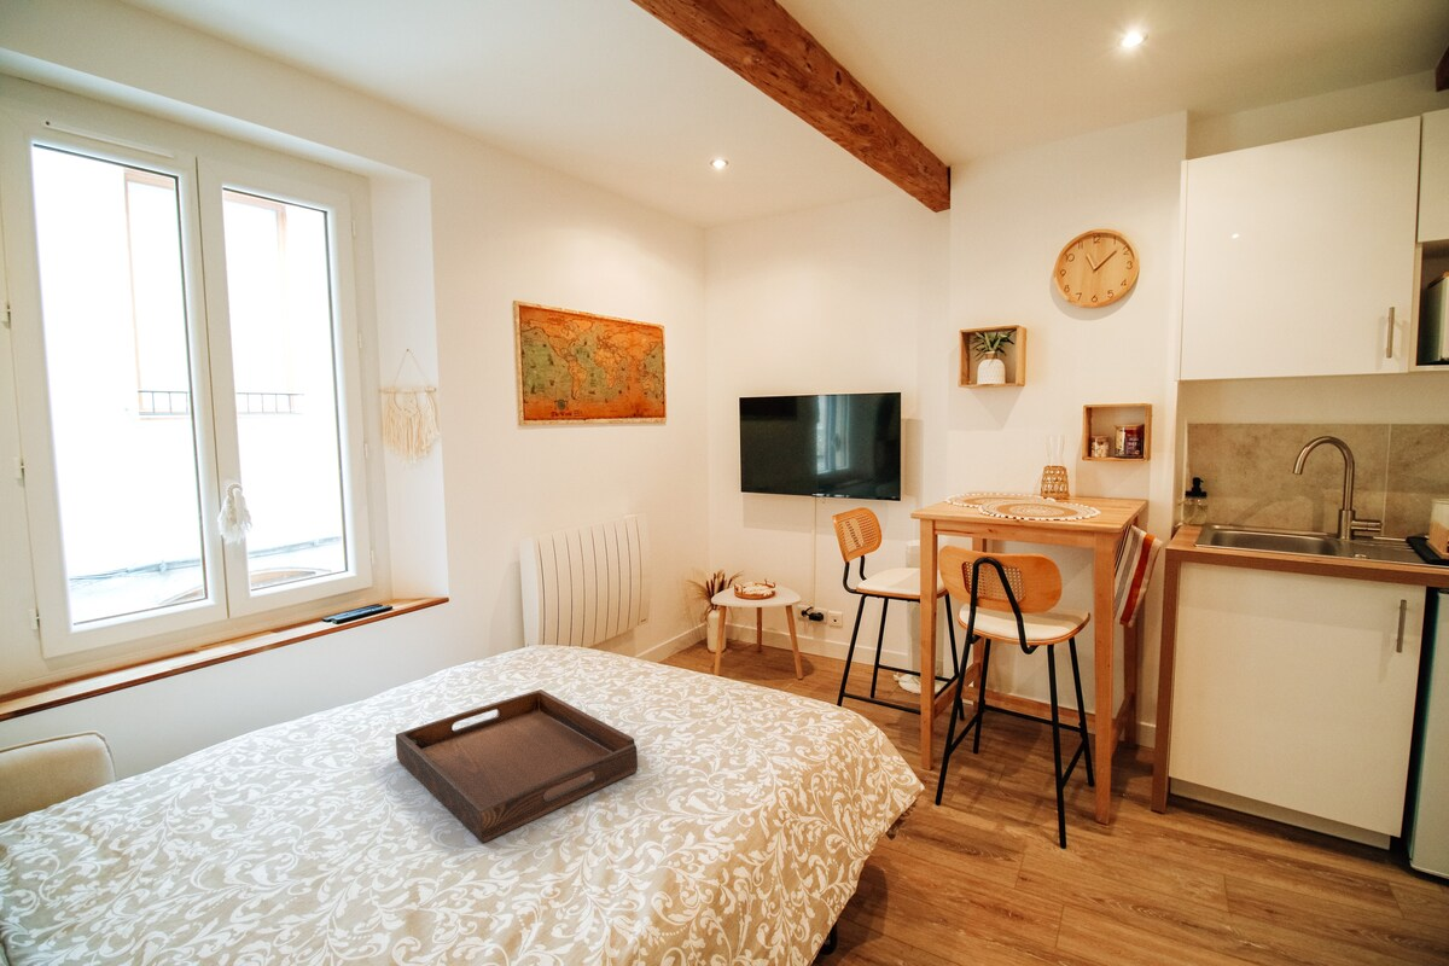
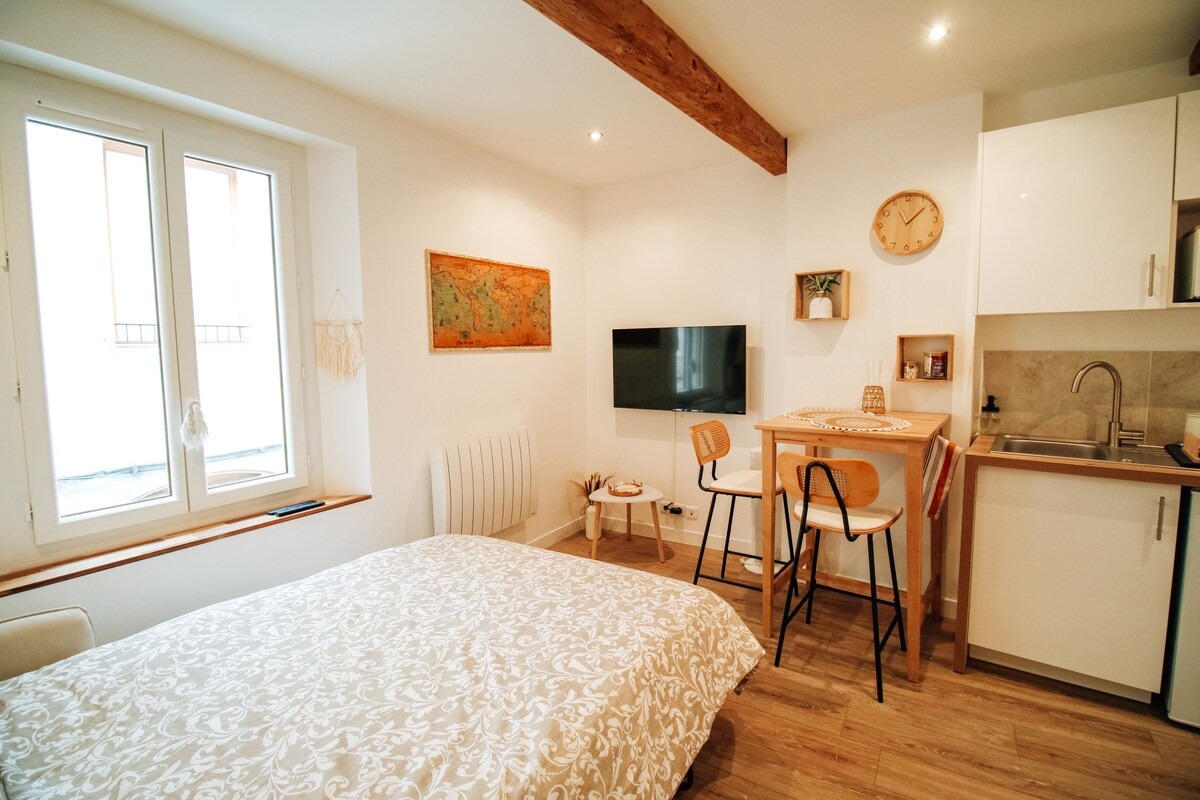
- serving tray (517, 751)
